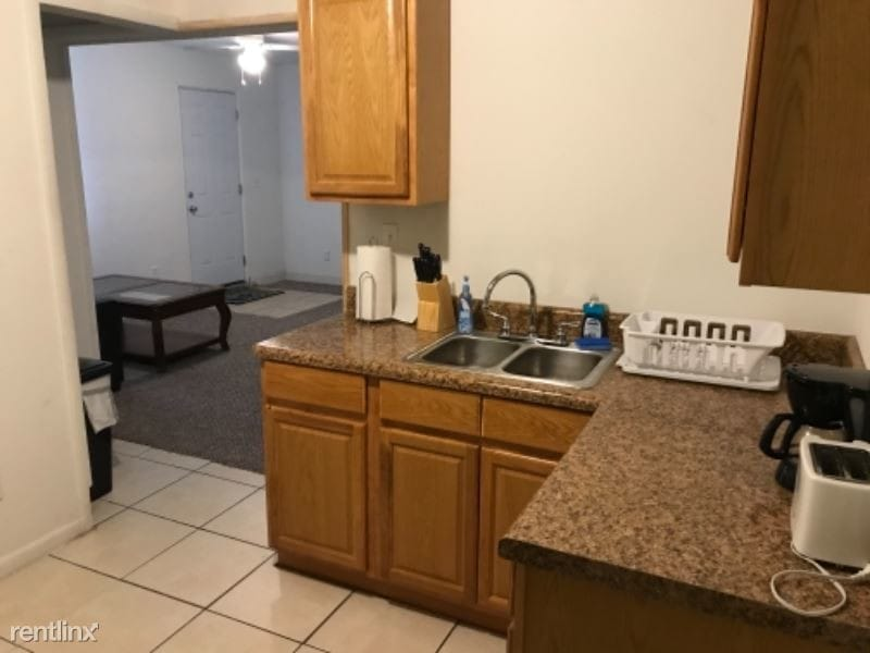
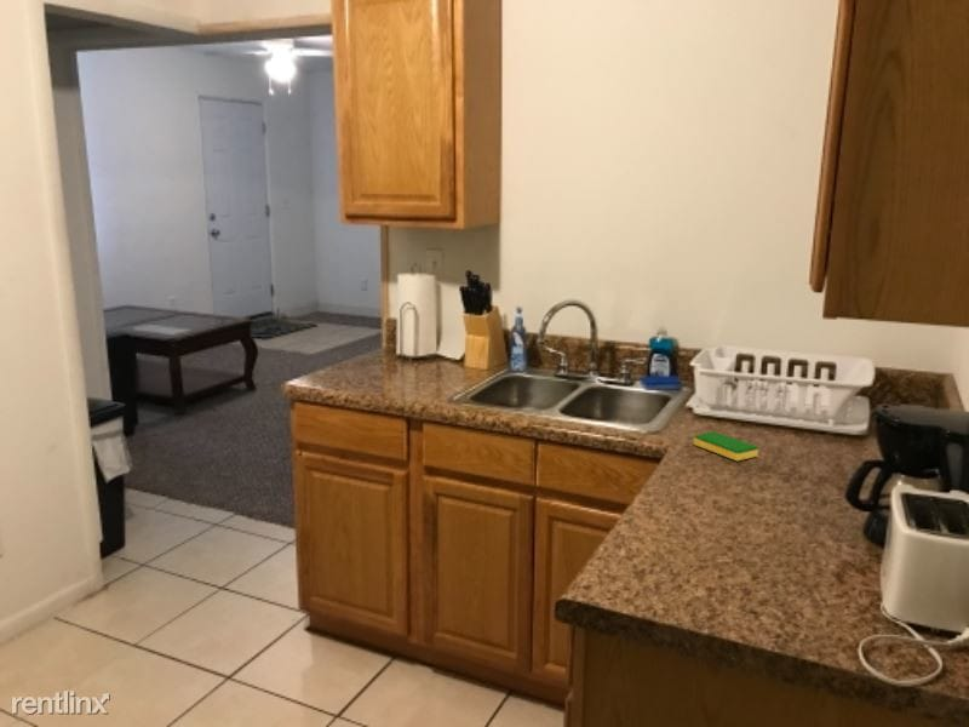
+ dish sponge (724, 445)
